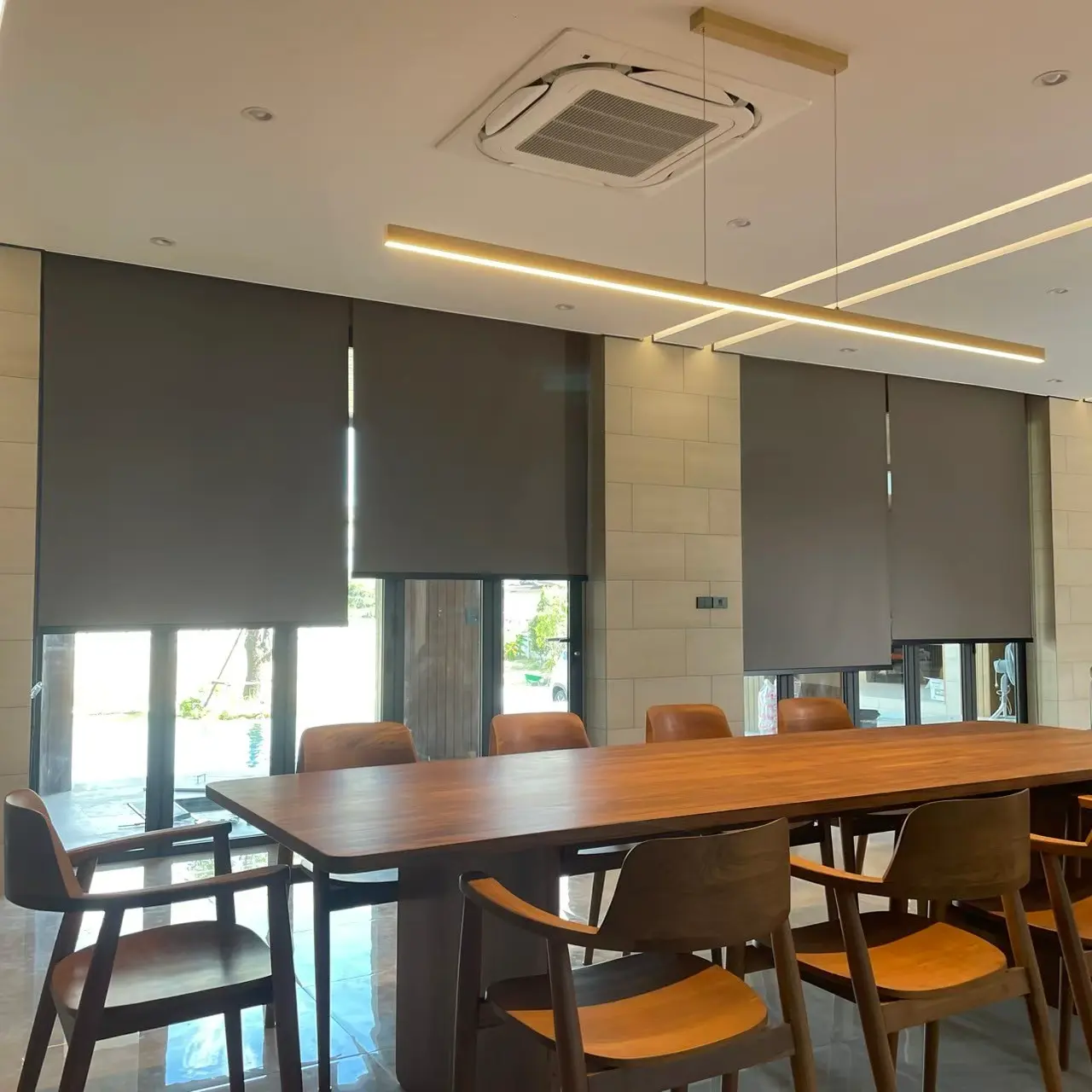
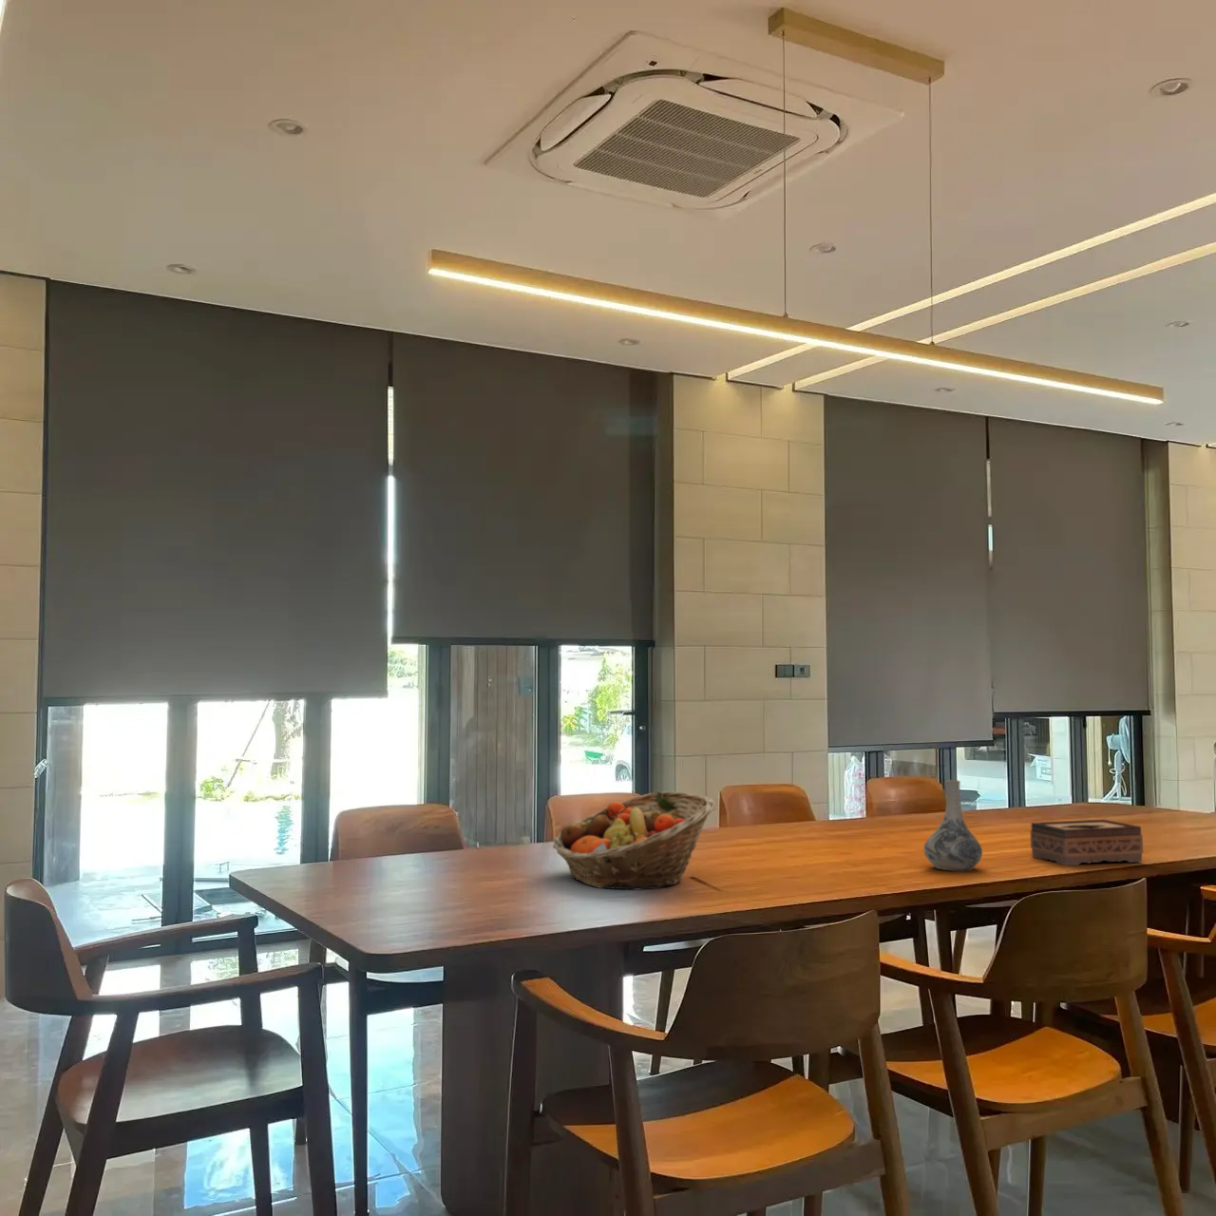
+ decorative vase (952, 824)
+ fruit basket (634, 837)
+ tissue box (1085, 842)
